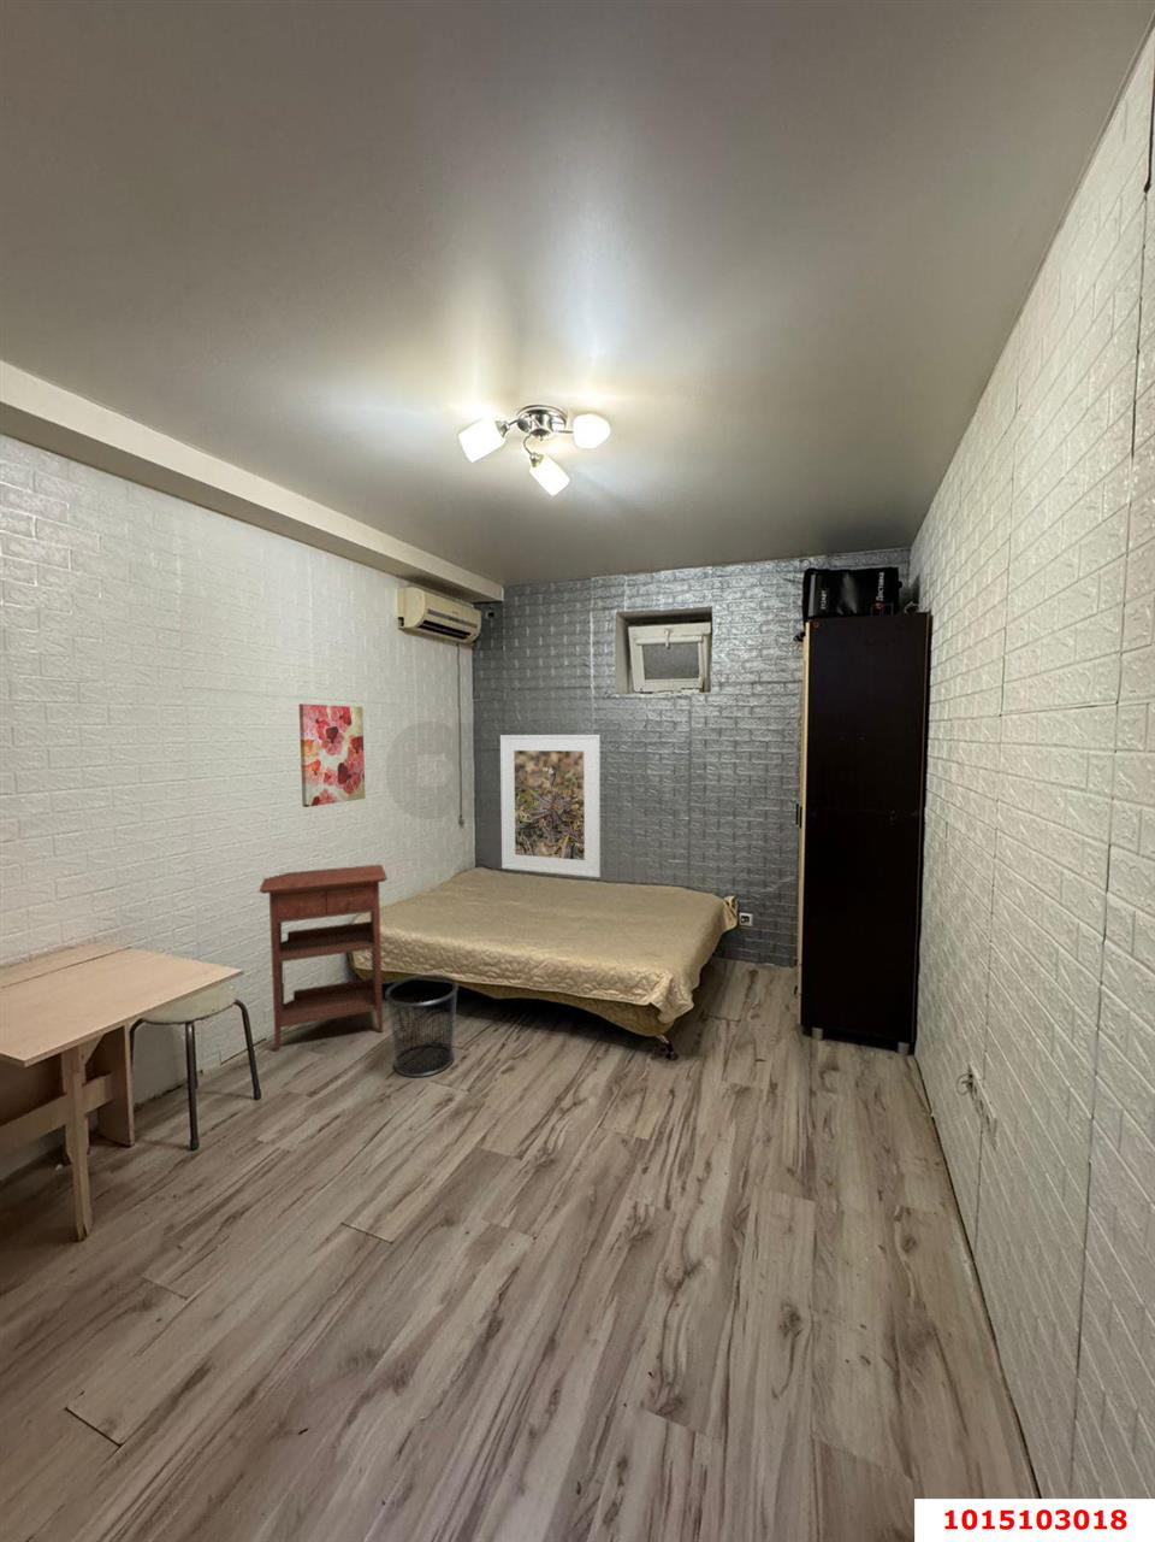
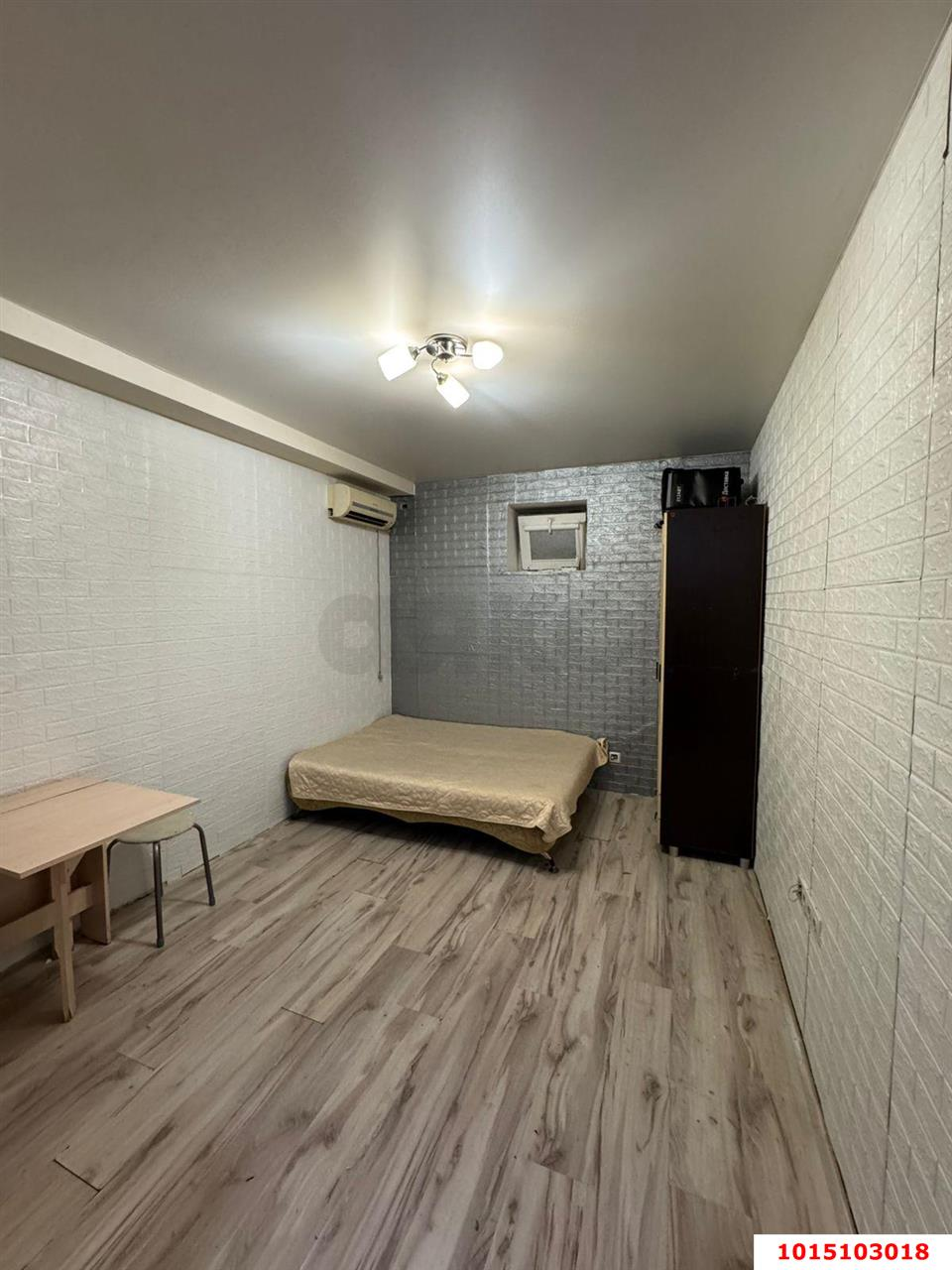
- wall art (334, 754)
- waste bin (422, 1024)
- nightstand (328, 953)
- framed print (548, 804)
